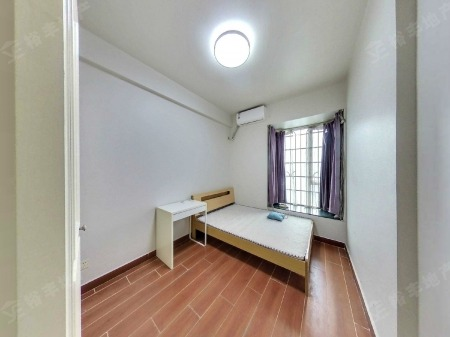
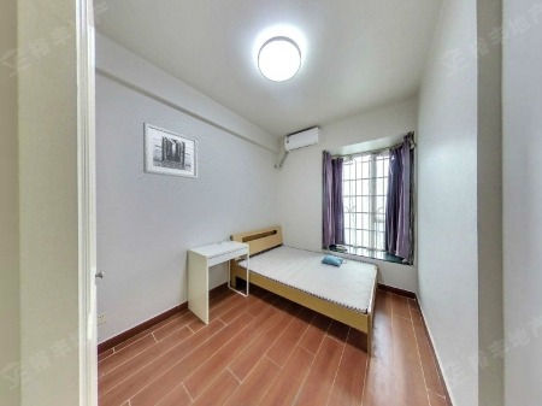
+ wall art (173, 153)
